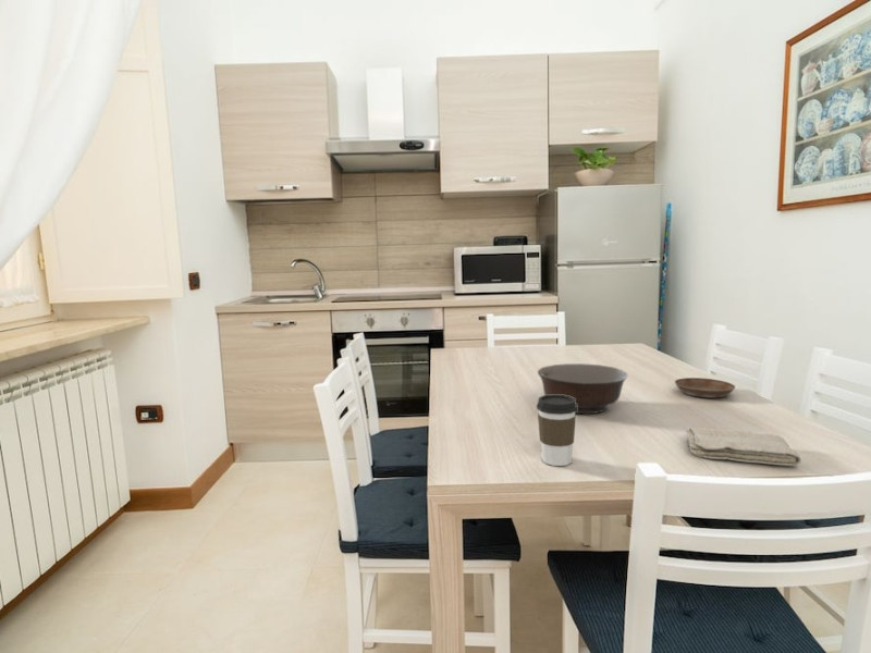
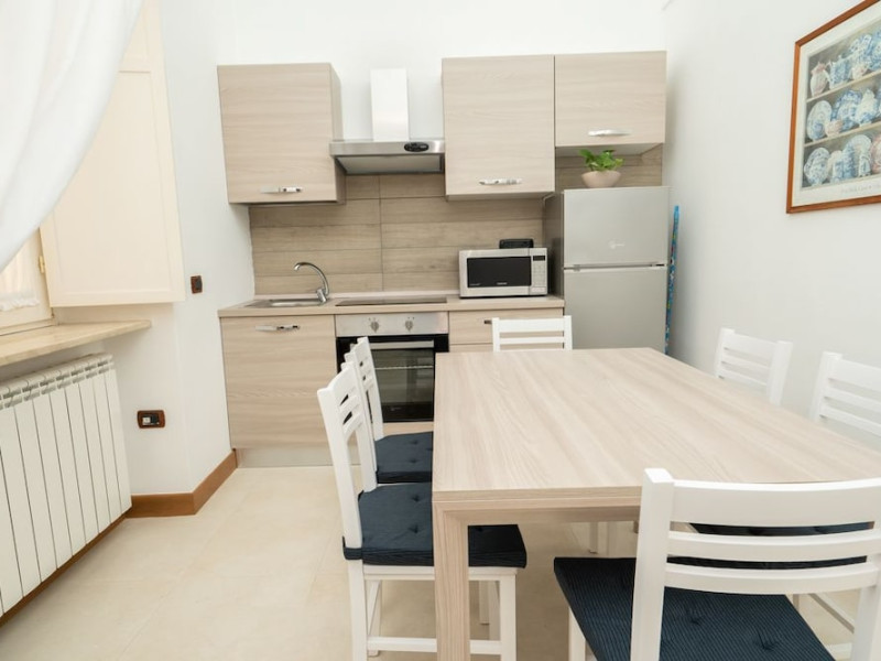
- bowl (581, 389)
- coffee cup (556, 430)
- saucer (703, 387)
- washcloth (737, 444)
